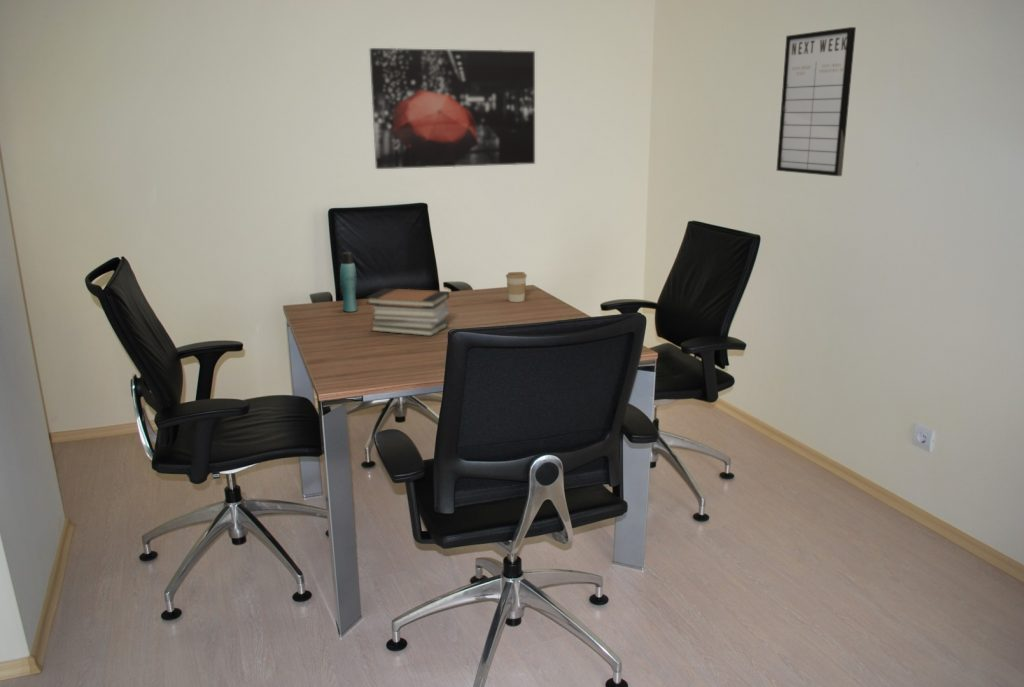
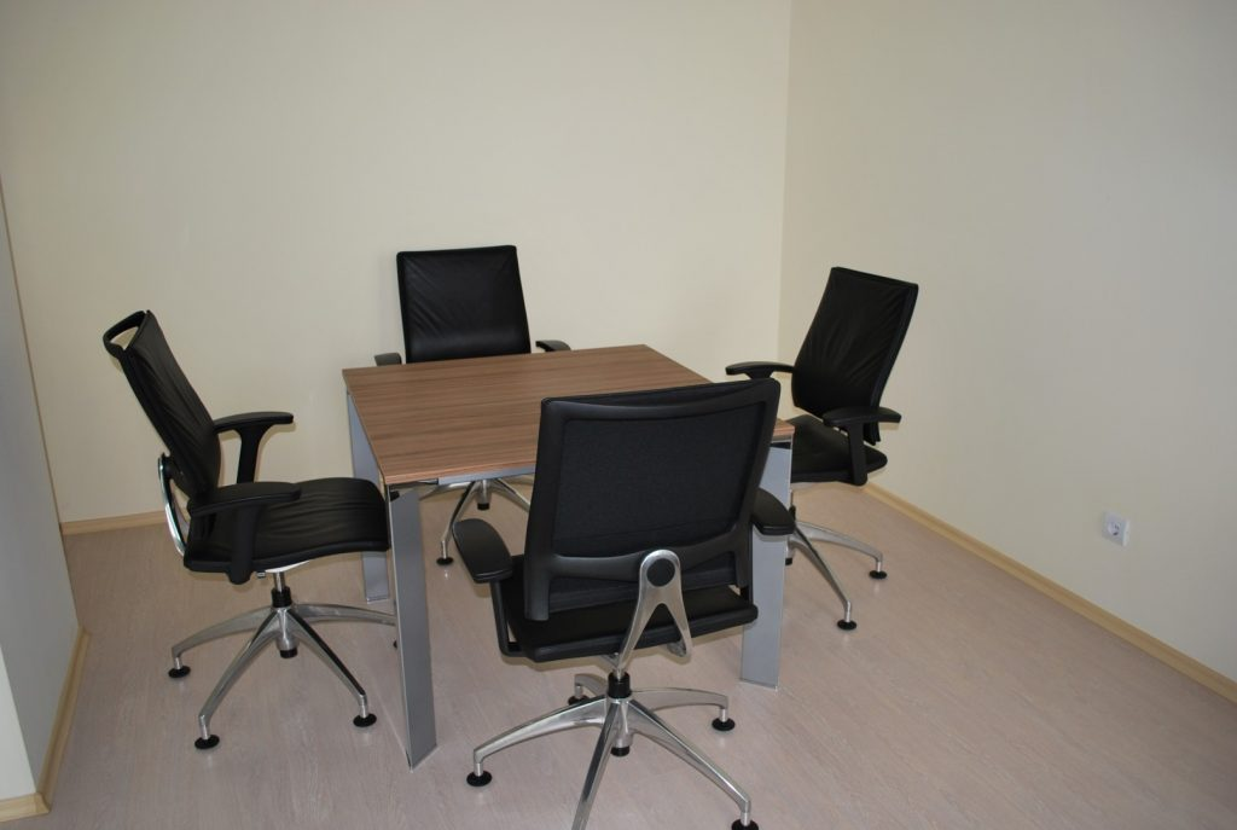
- book stack (409, 311)
- coffee cup (516, 285)
- bottle (348, 281)
- writing board (813, 104)
- wall art (456, 109)
